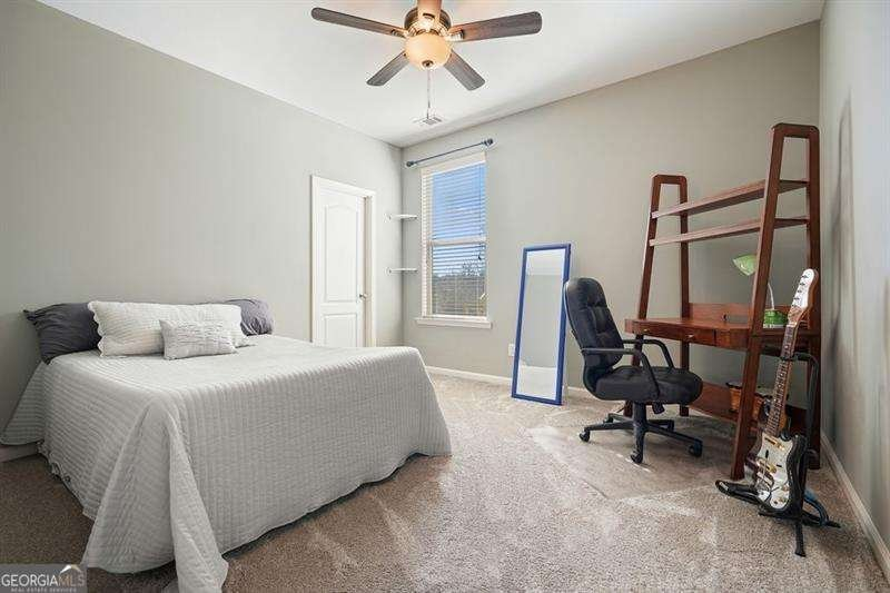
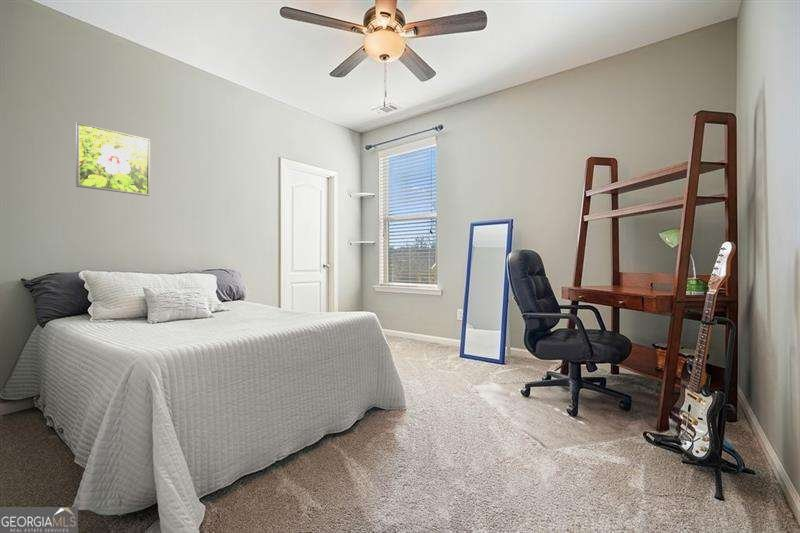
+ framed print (115, 161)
